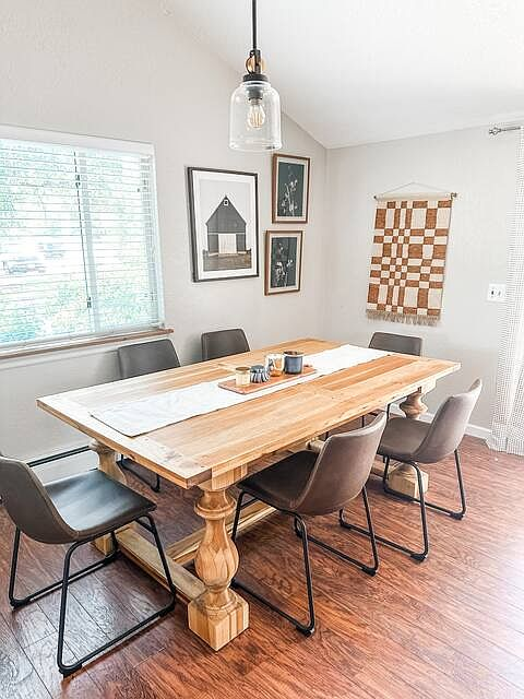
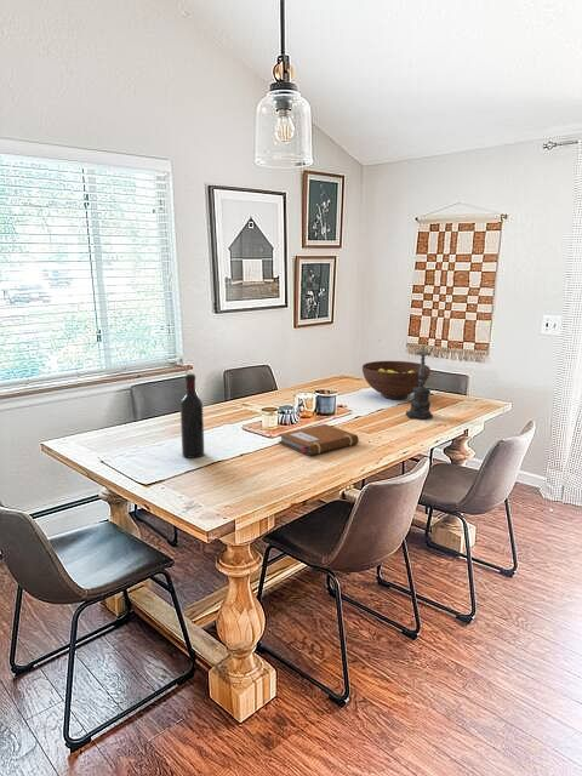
+ notebook (316, 439)
+ fruit bowl (395, 381)
+ wine bottle (192, 415)
+ candle holder (422, 380)
